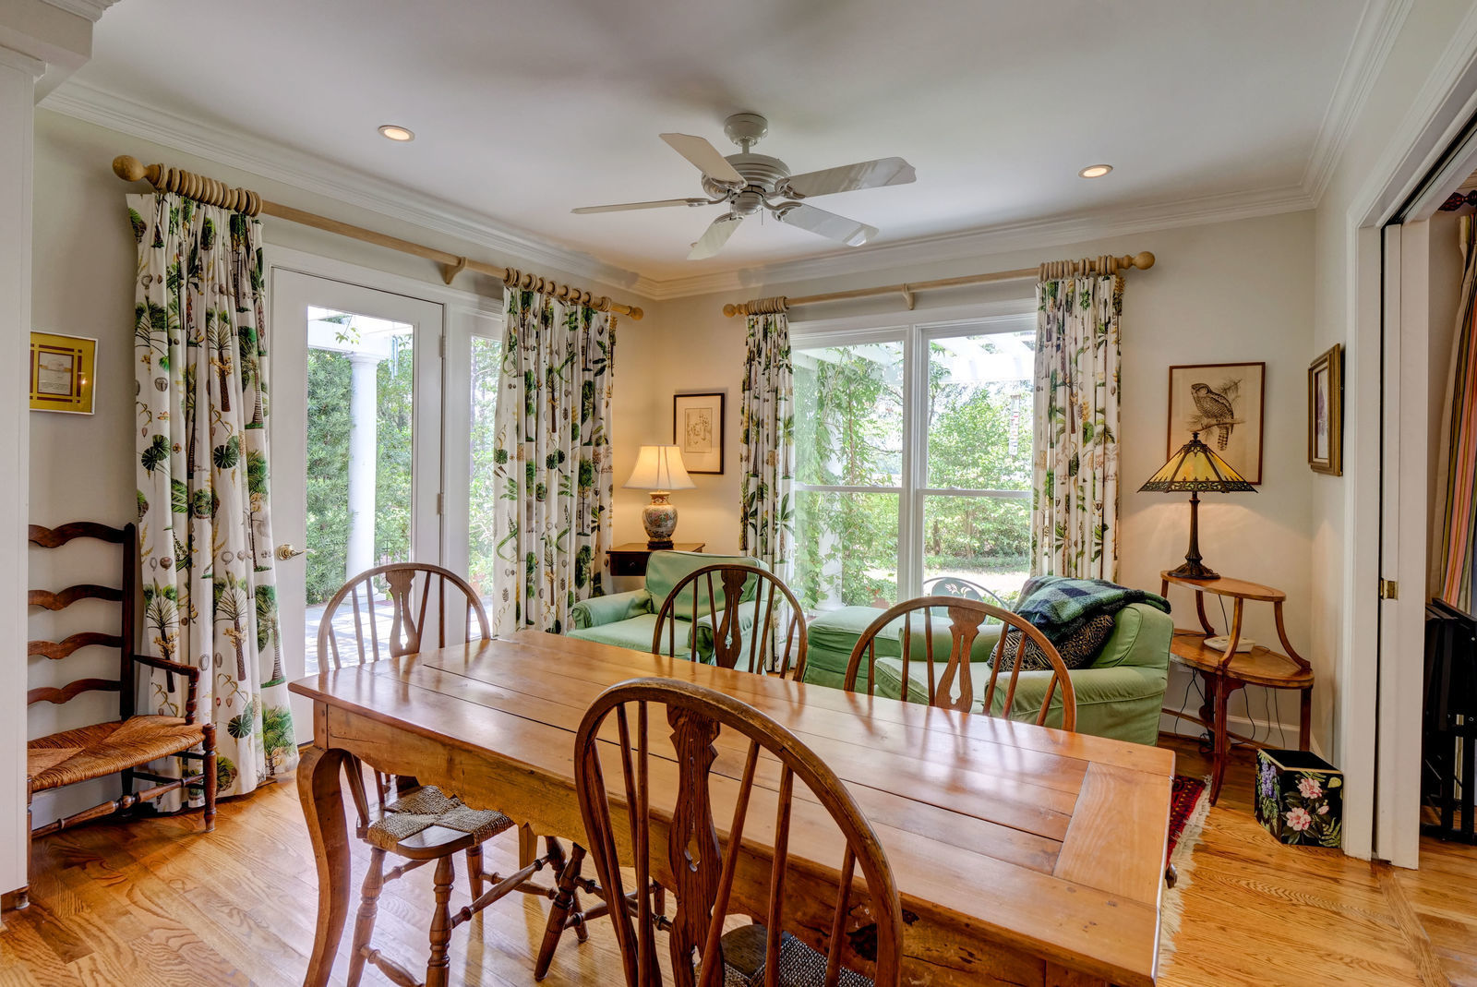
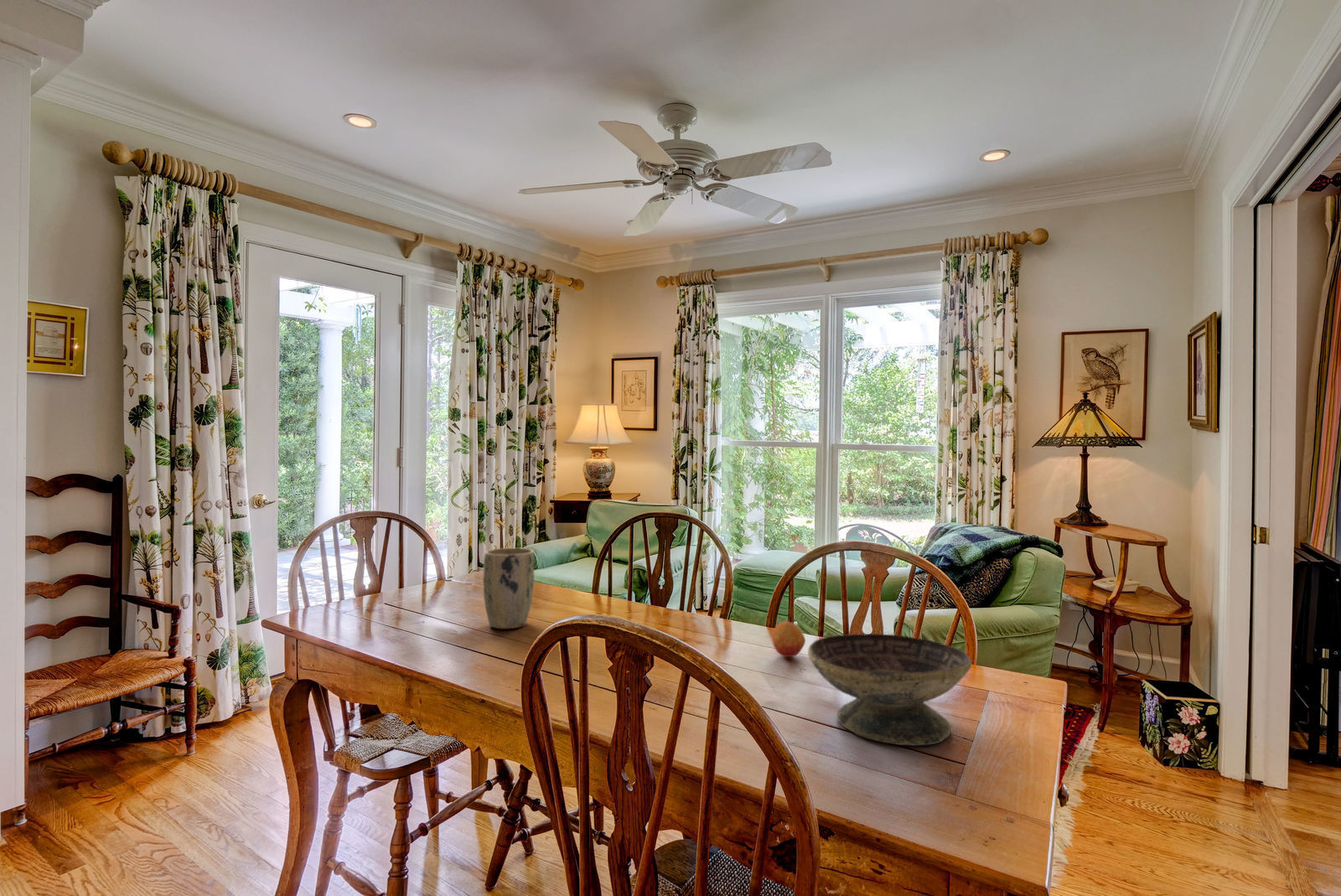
+ fruit (788, 639)
+ decorative bowl (886, 685)
+ plant pot (509, 588)
